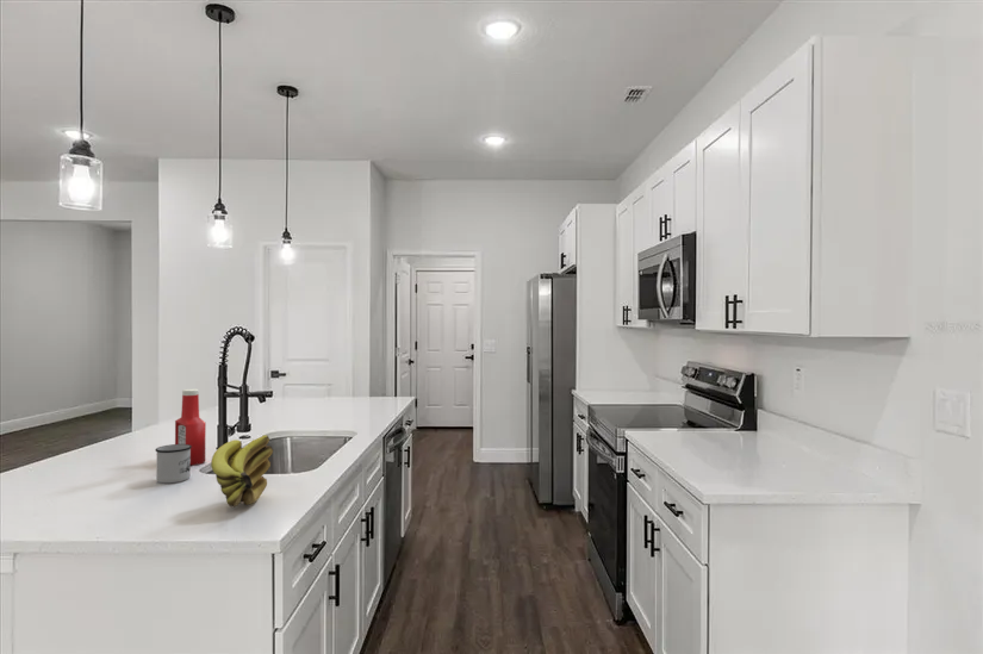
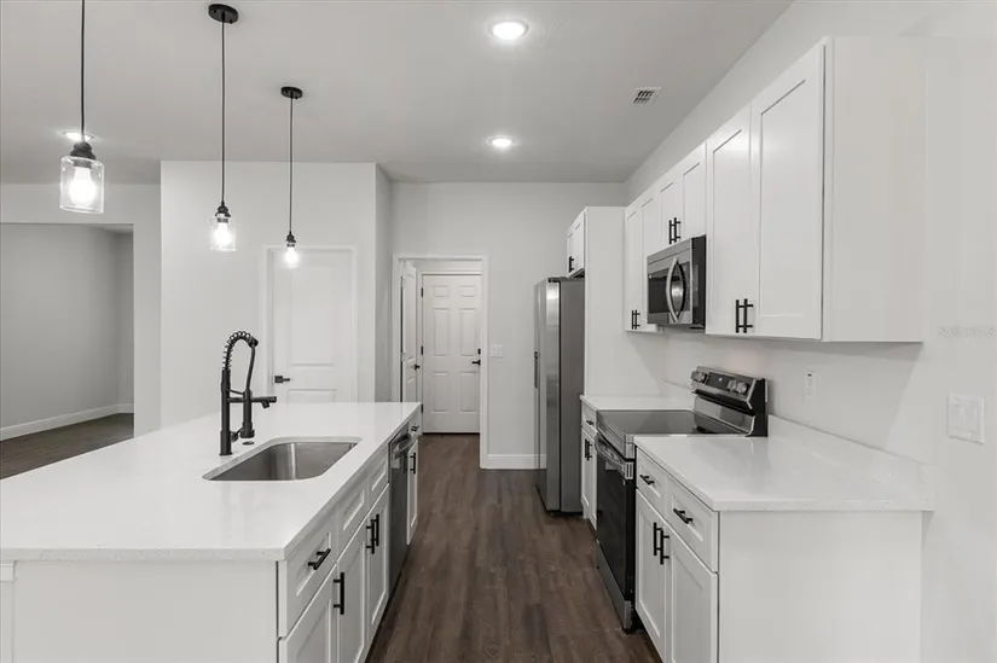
- mug (175, 461)
- banana (245, 471)
- soap bottle (189, 425)
